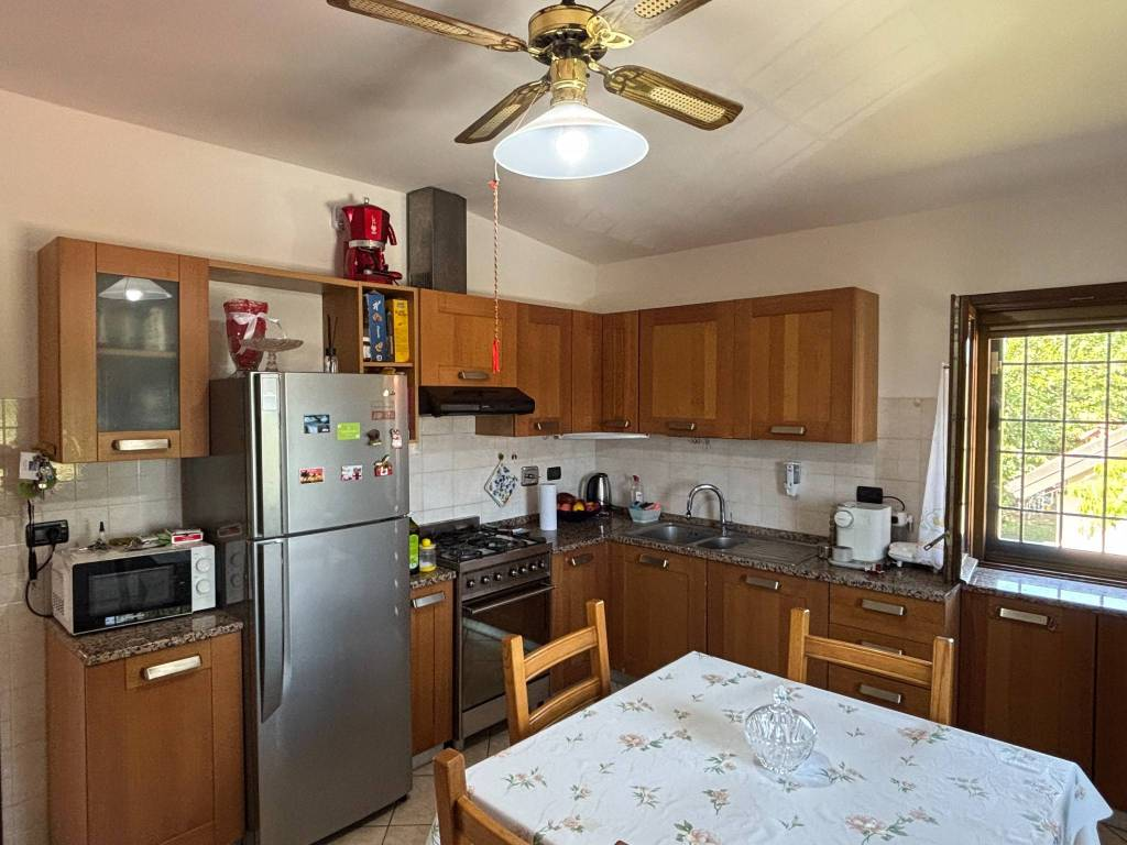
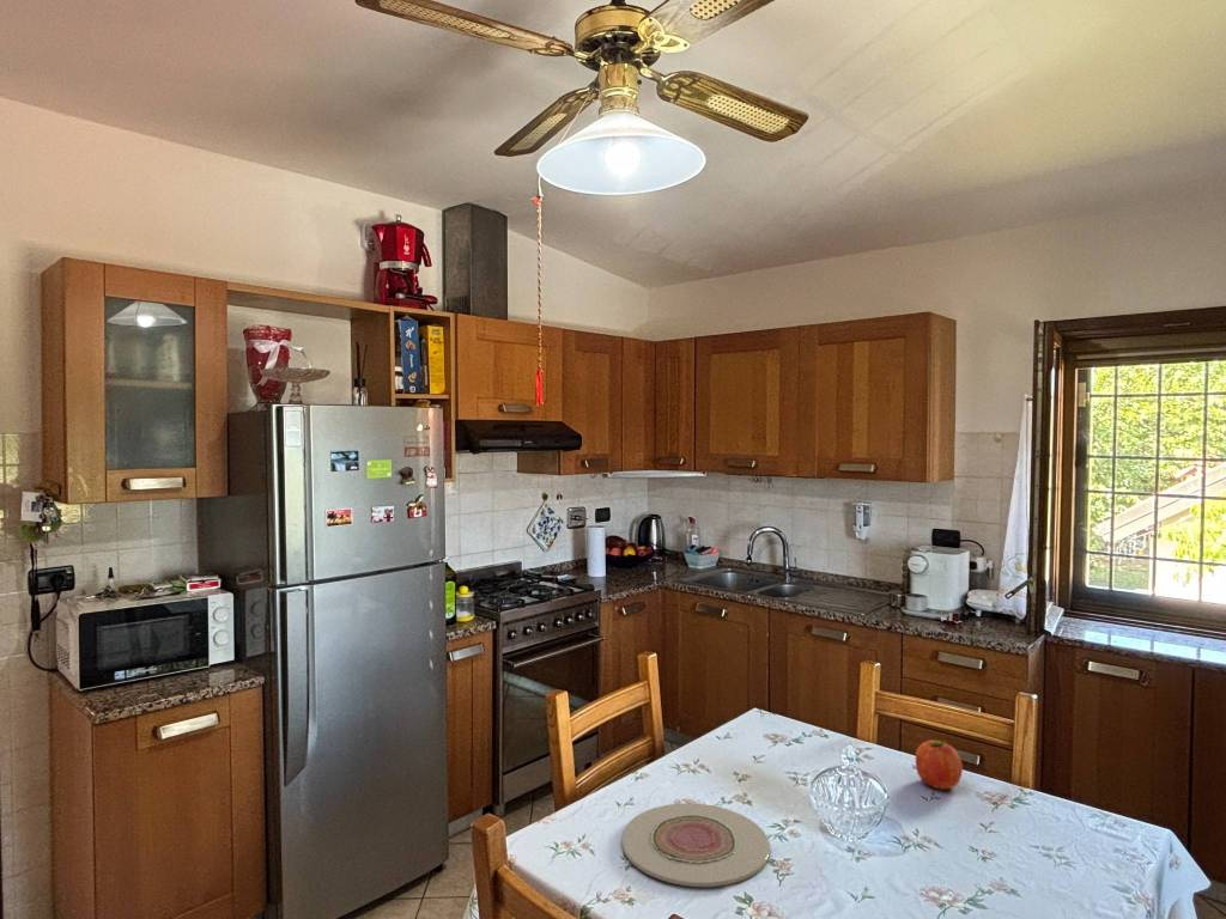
+ plate (694, 840)
+ fruit (937, 761)
